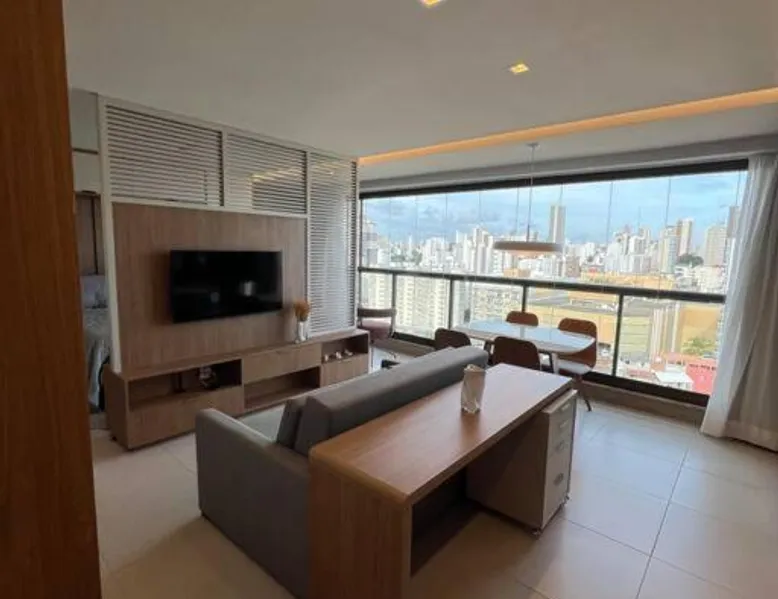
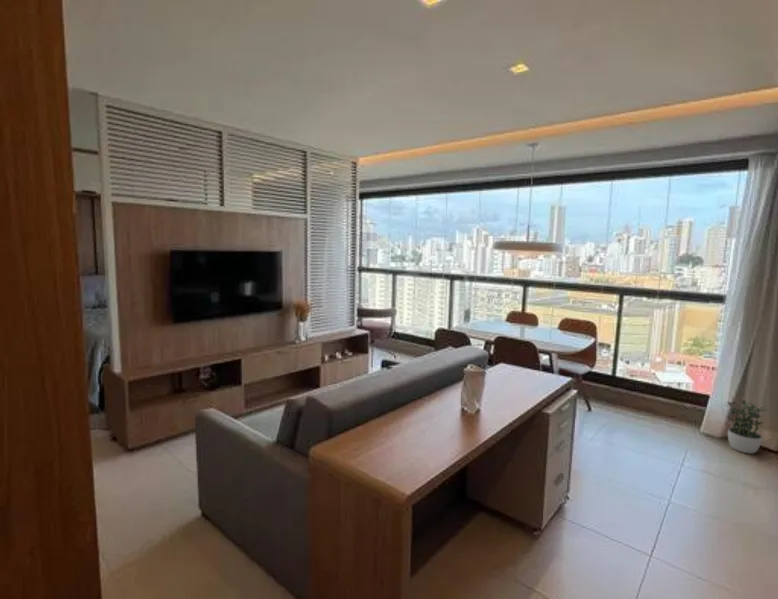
+ potted plant (743, 423)
